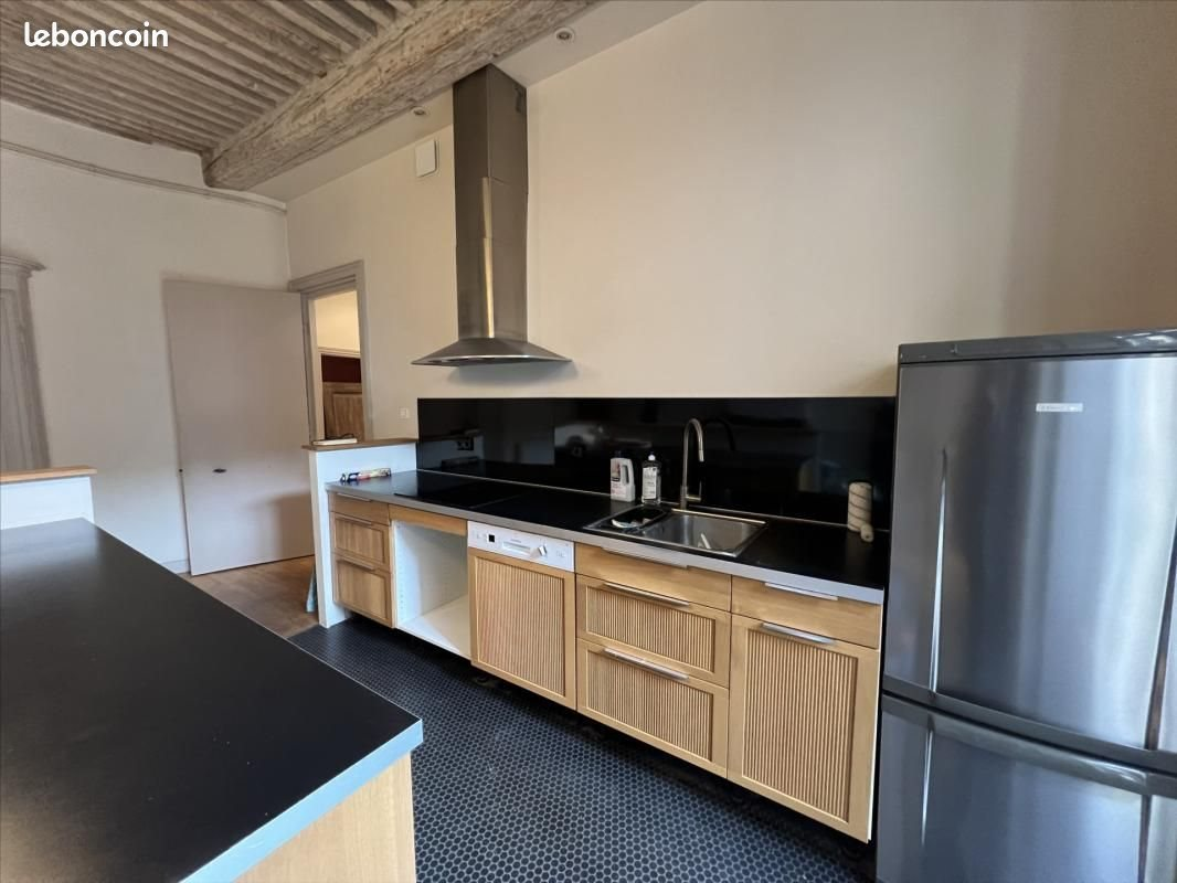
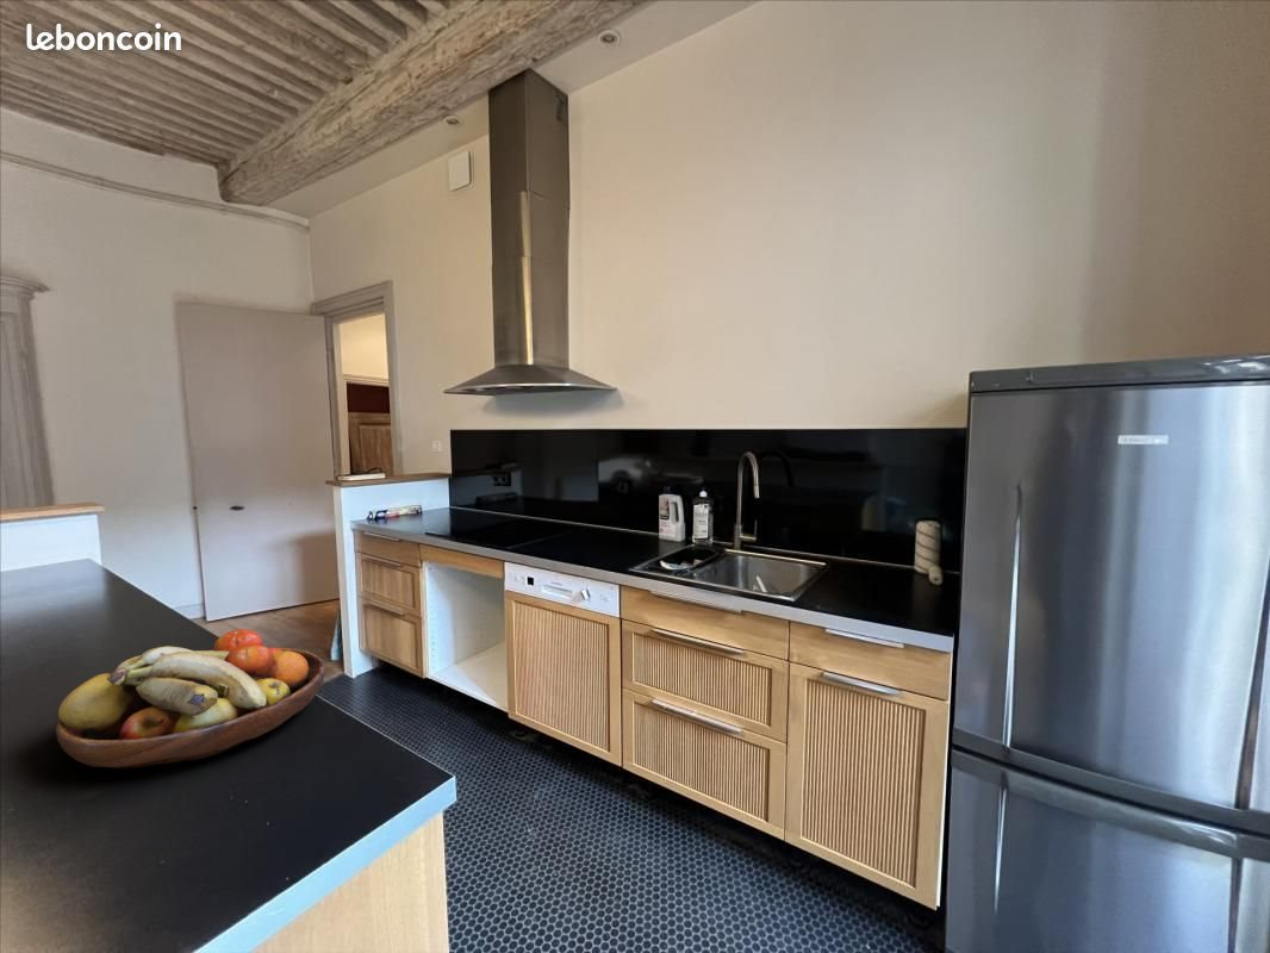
+ fruit bowl (206, 679)
